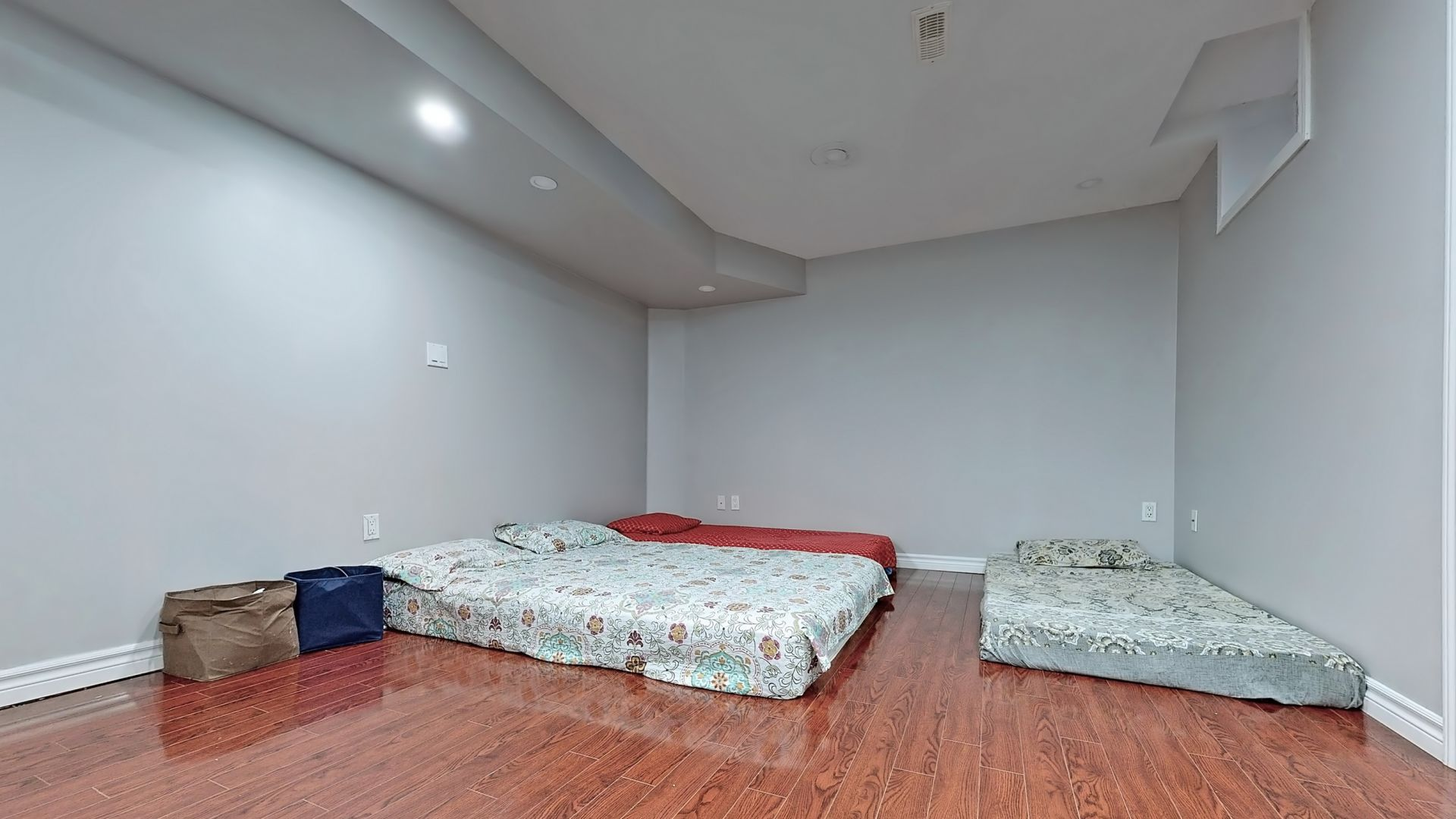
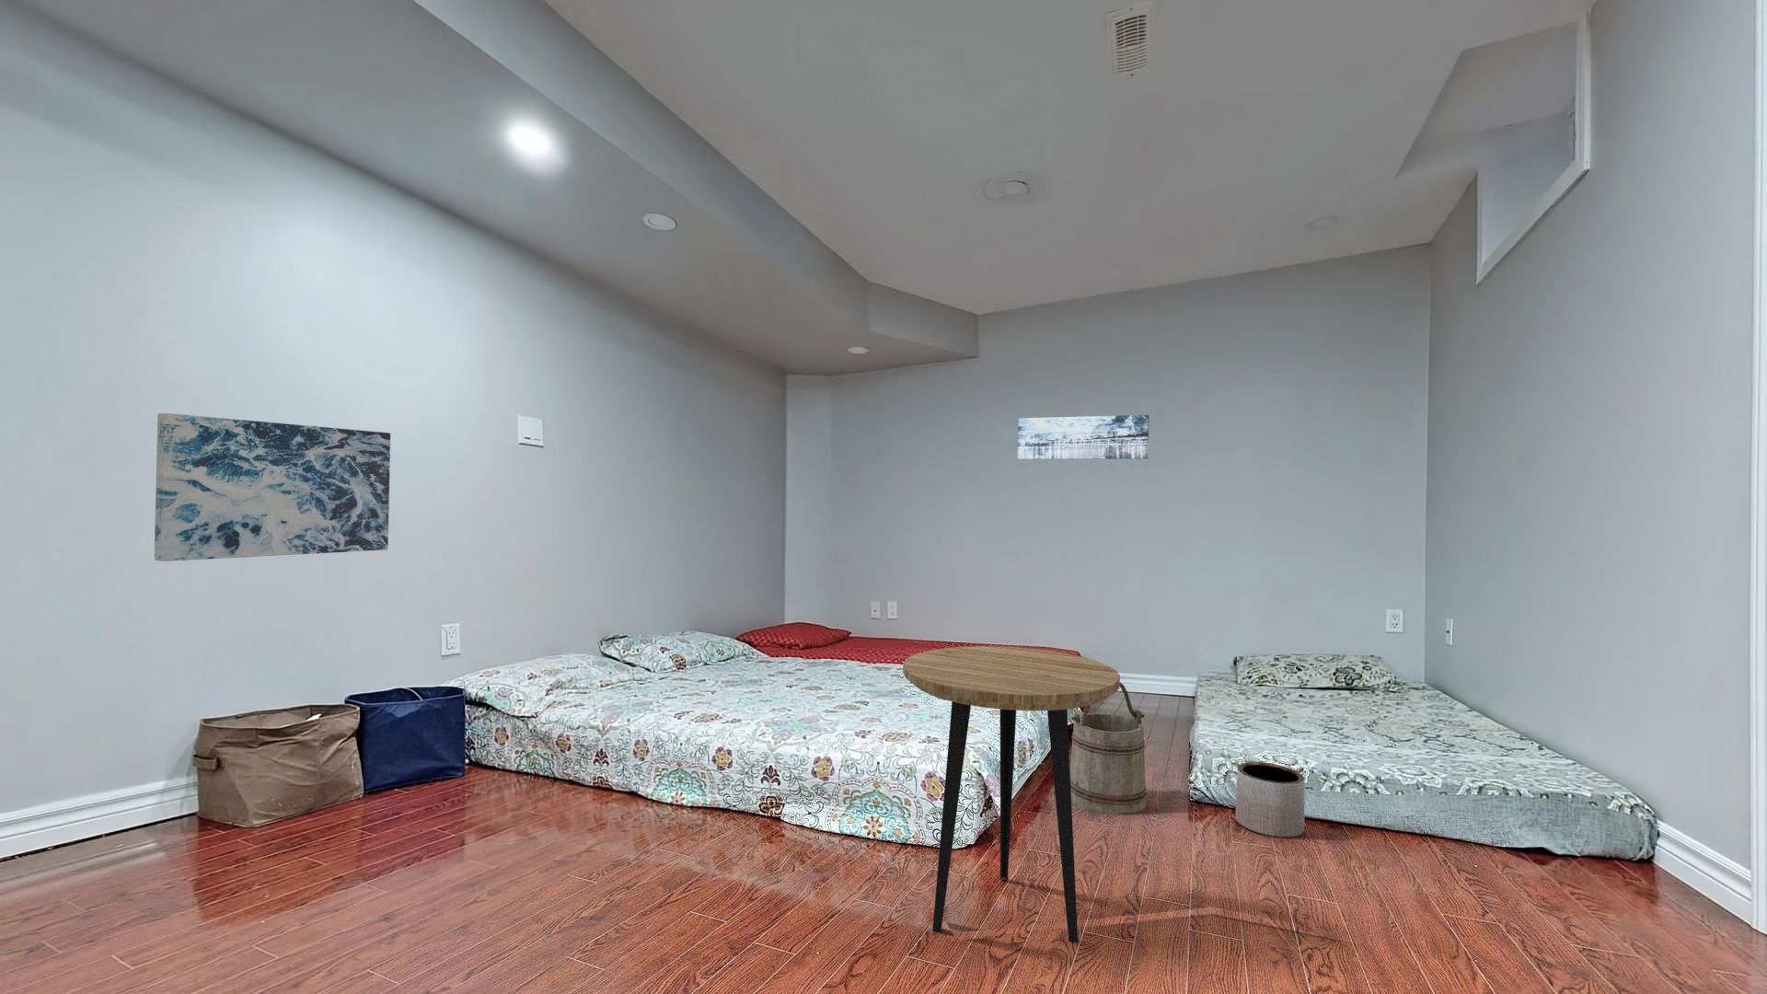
+ planter (1269, 799)
+ side table (1006, 790)
+ wall art (1080, 437)
+ bucket (1107, 739)
+ wall art (285, 489)
